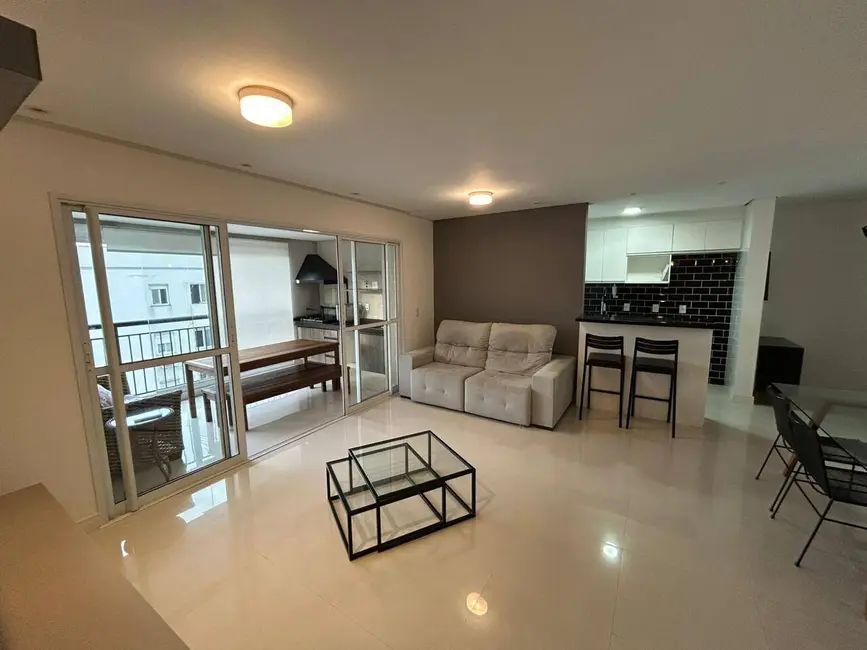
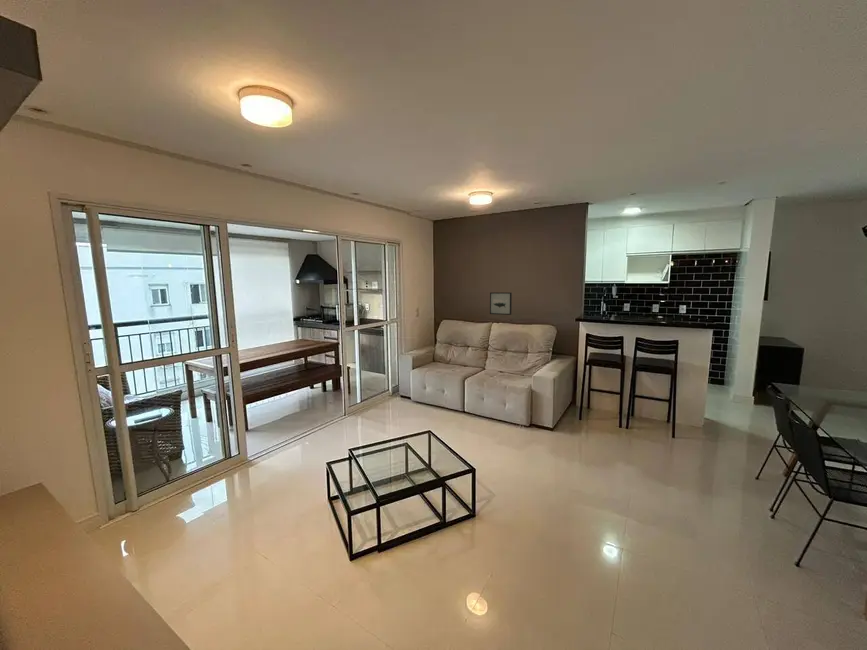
+ wall art (500, 303)
